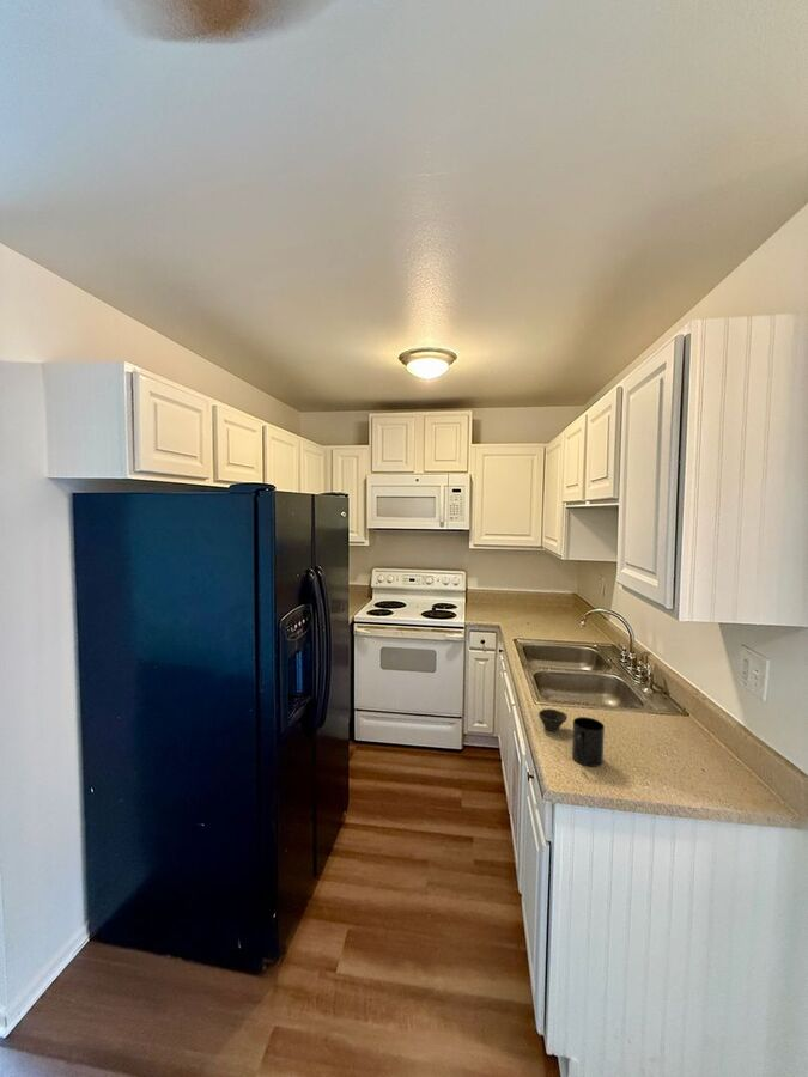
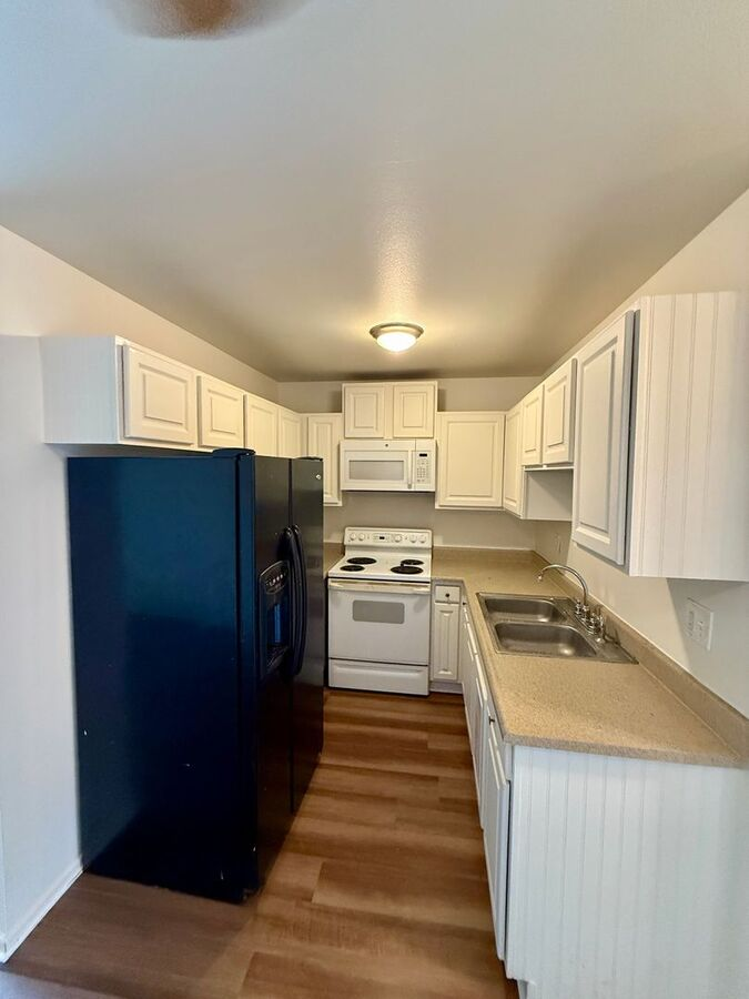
- cup (553, 720)
- mug (585, 743)
